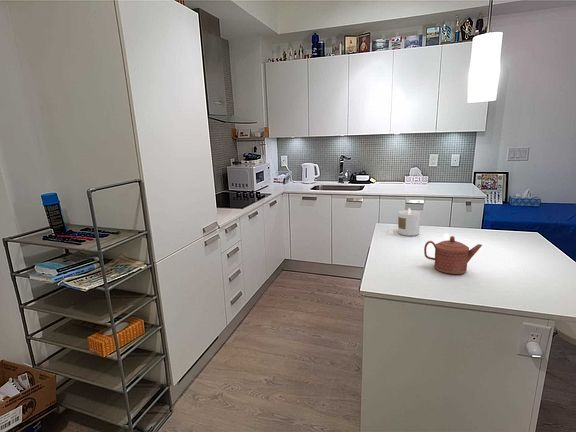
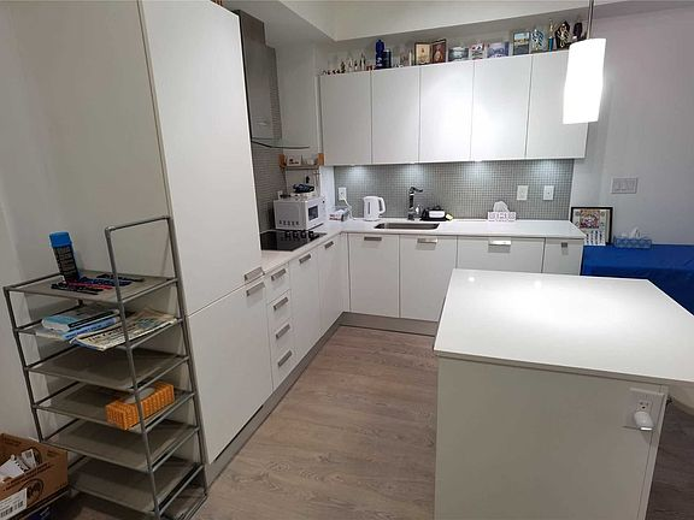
- candle (409, 220)
- teapot (451, 252)
